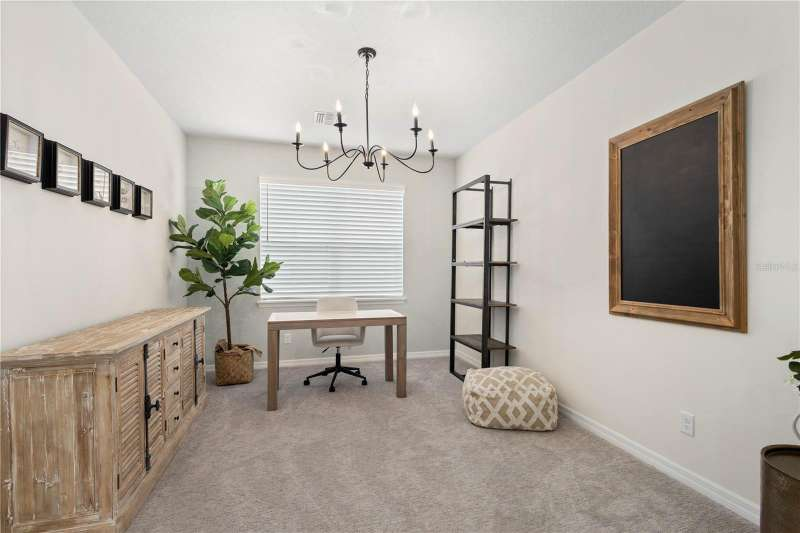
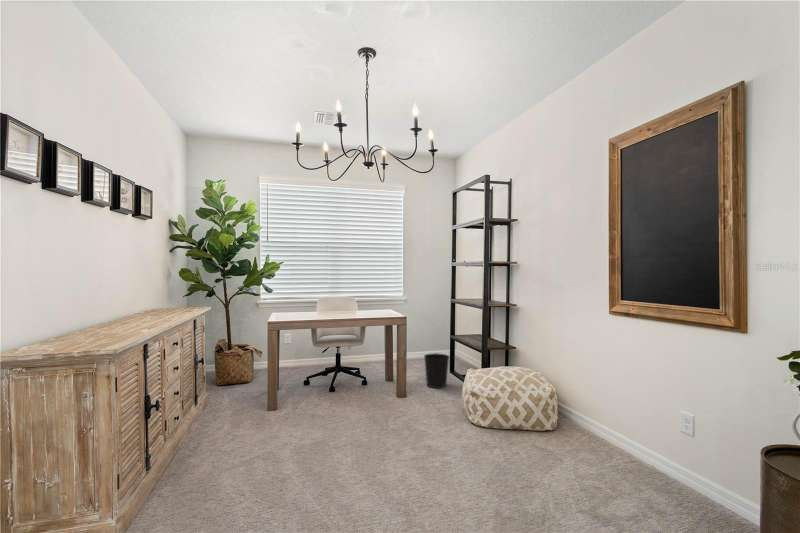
+ wastebasket (436, 370)
